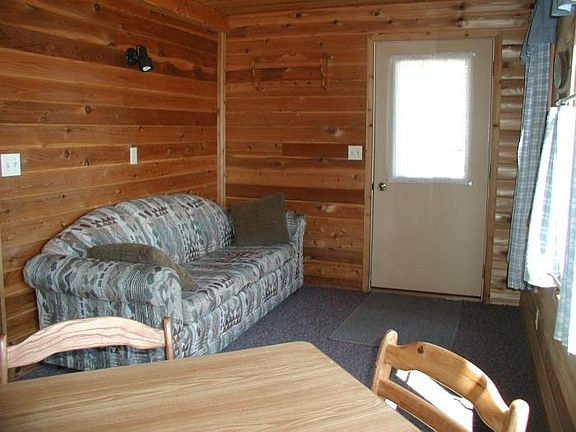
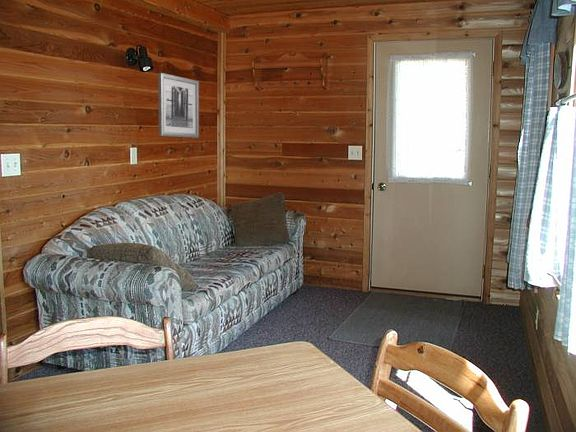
+ wall art (179, 107)
